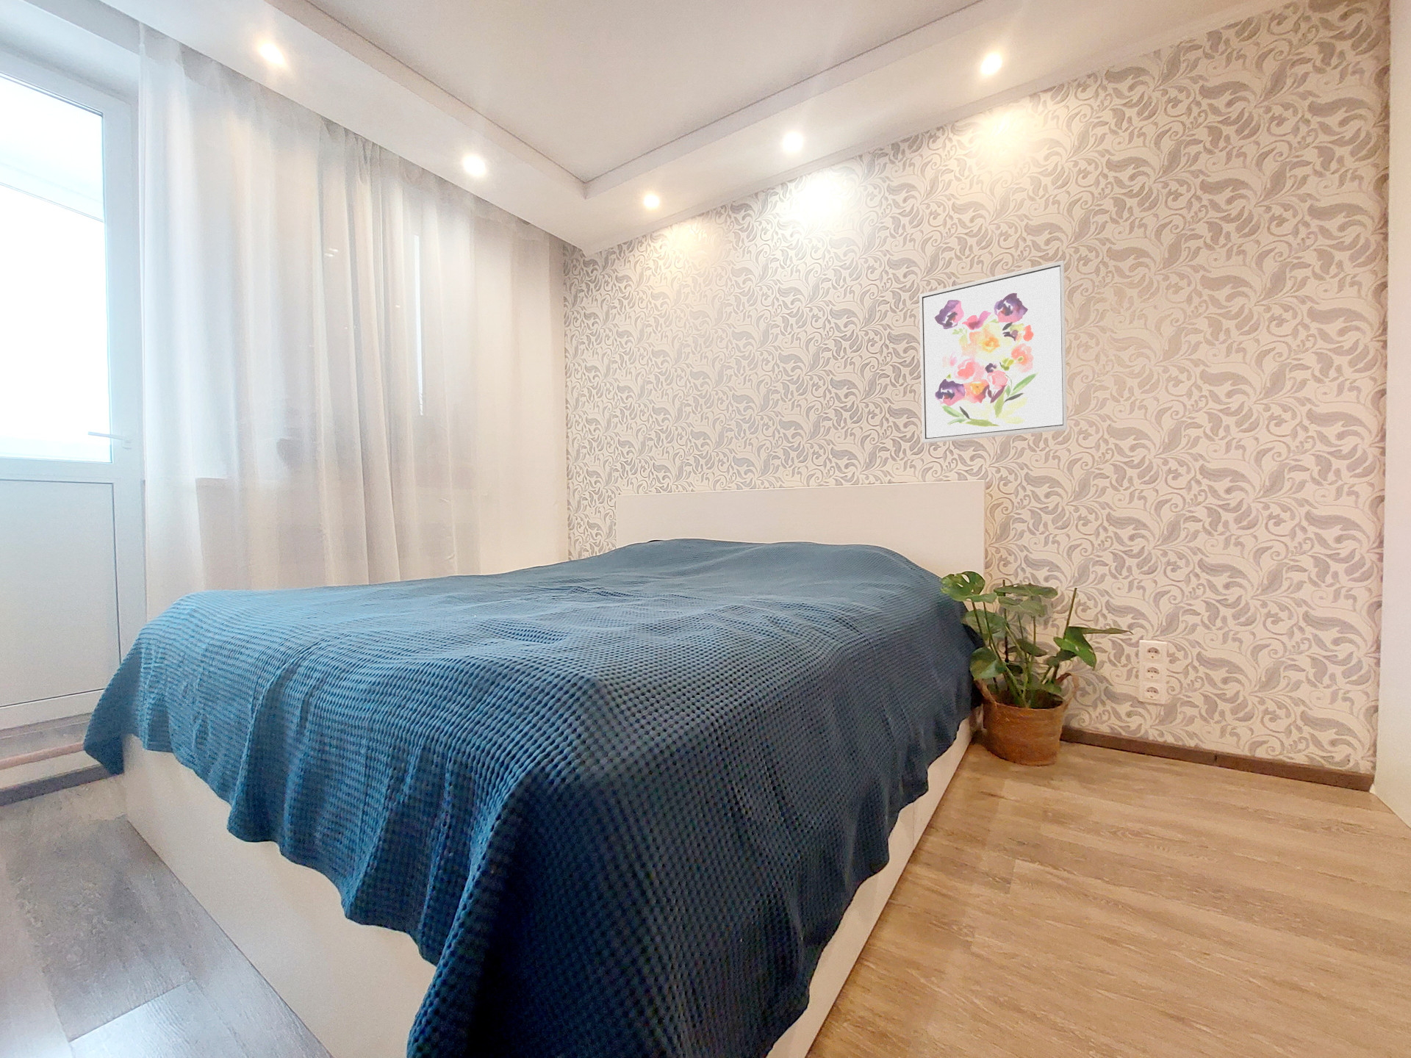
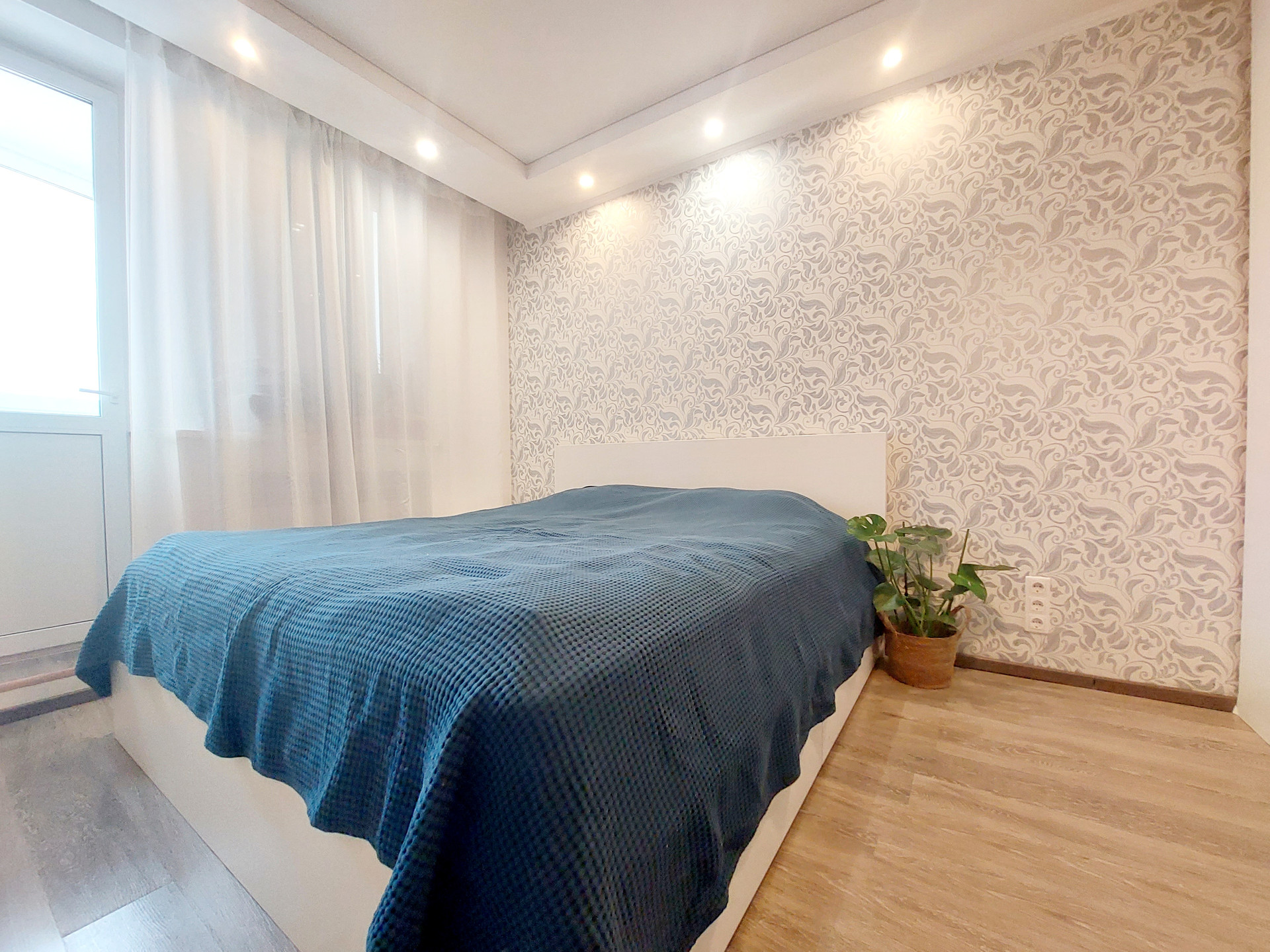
- wall art (989, 359)
